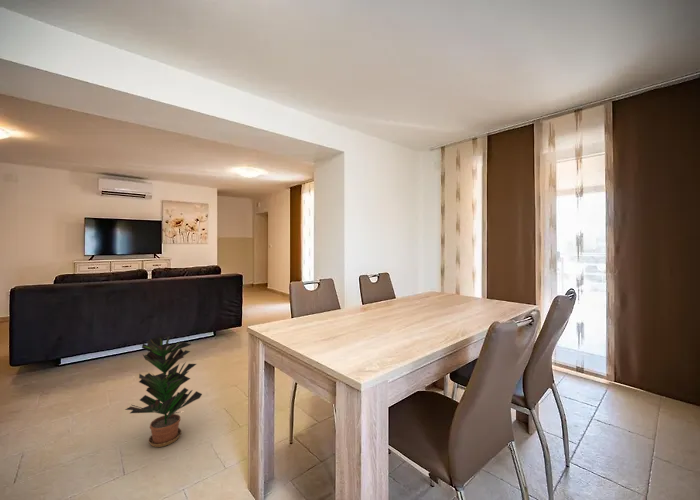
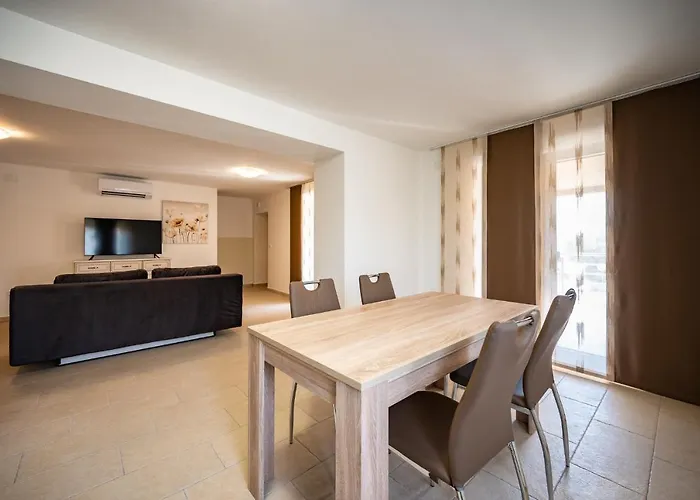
- potted plant (163, 386)
